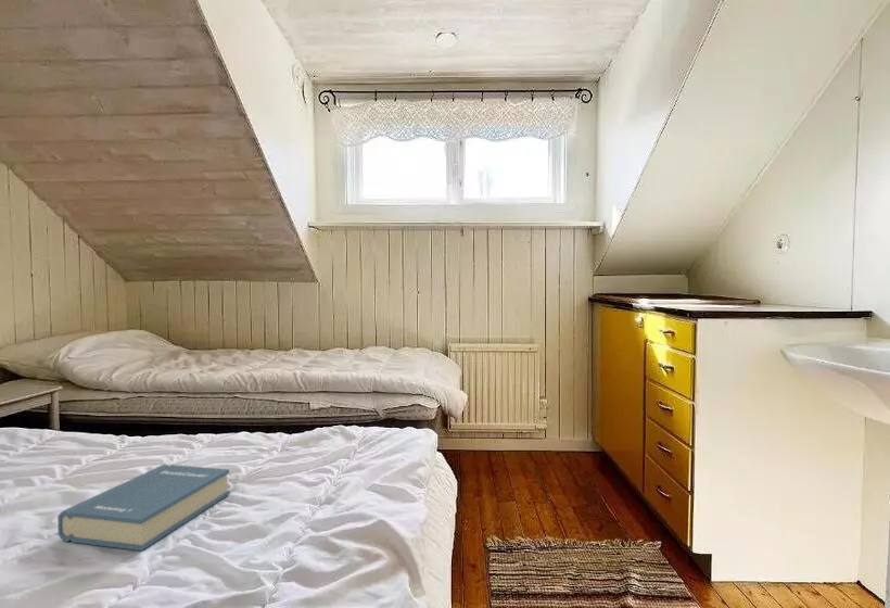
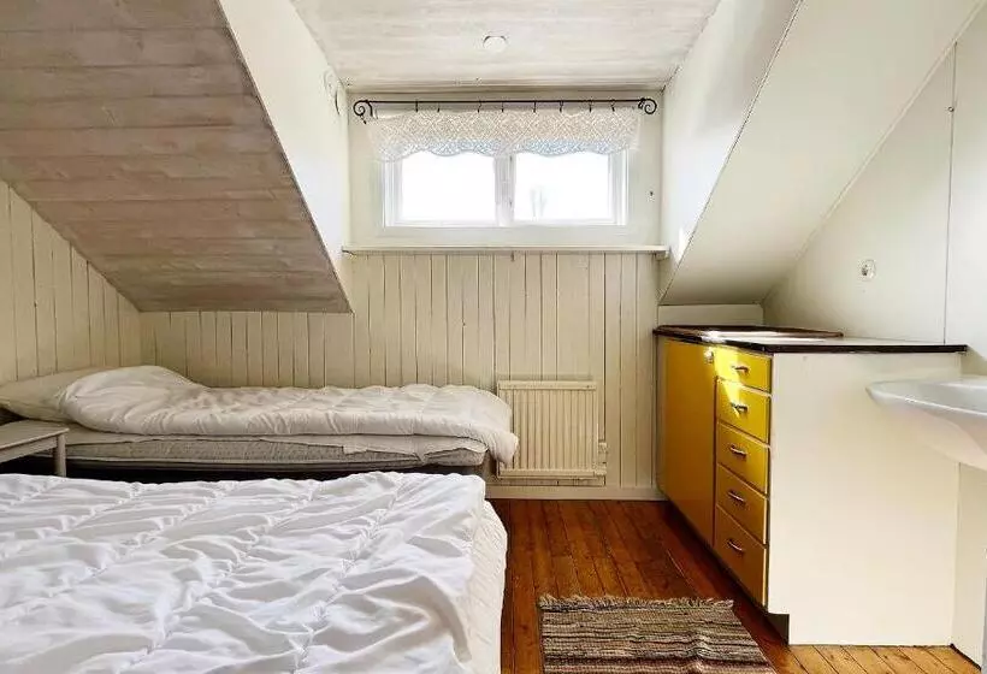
- hardback book (152, 501)
